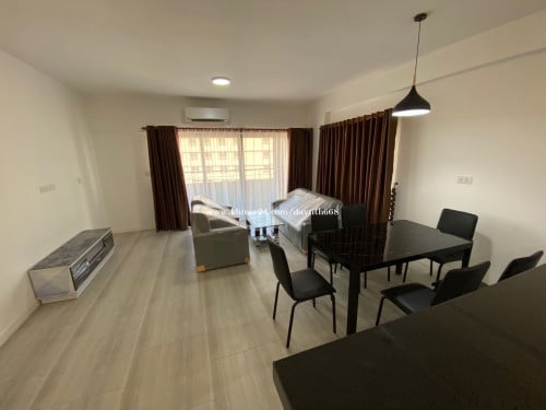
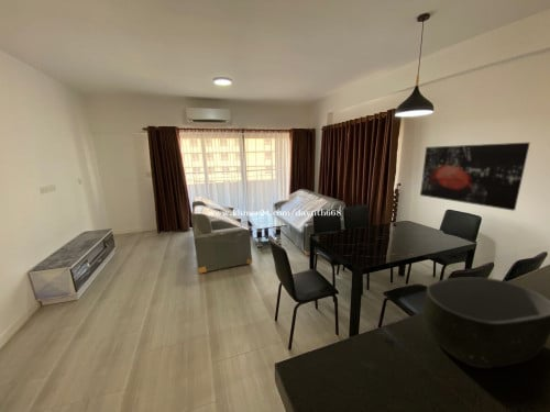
+ wall art (464, 174)
+ bowl (480, 319)
